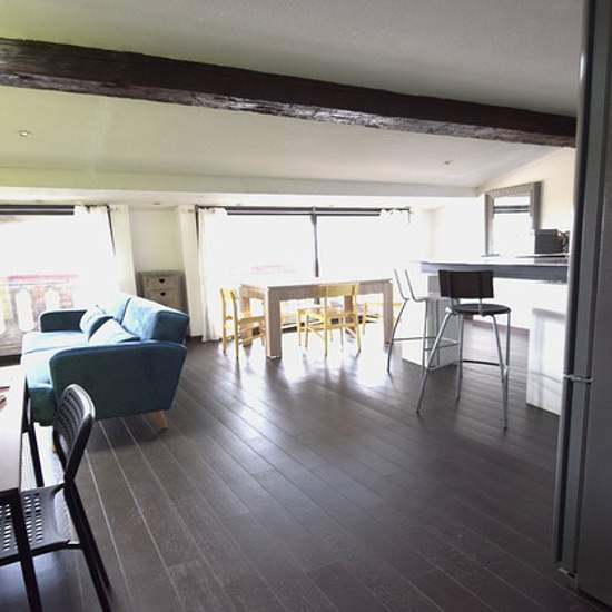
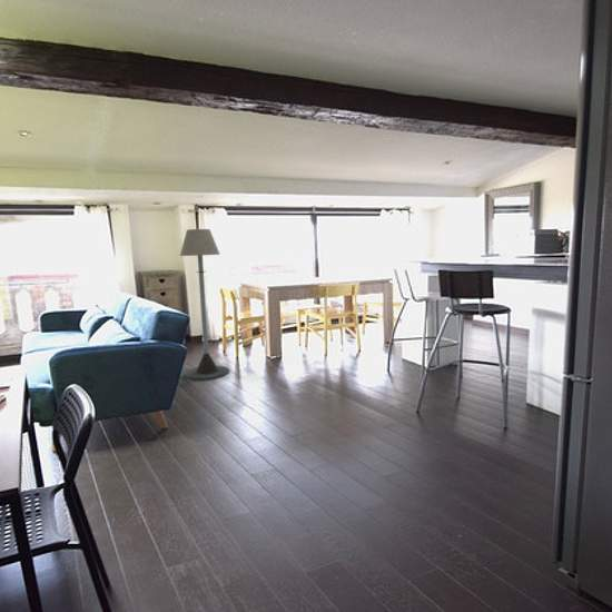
+ floor lamp (203, 303)
